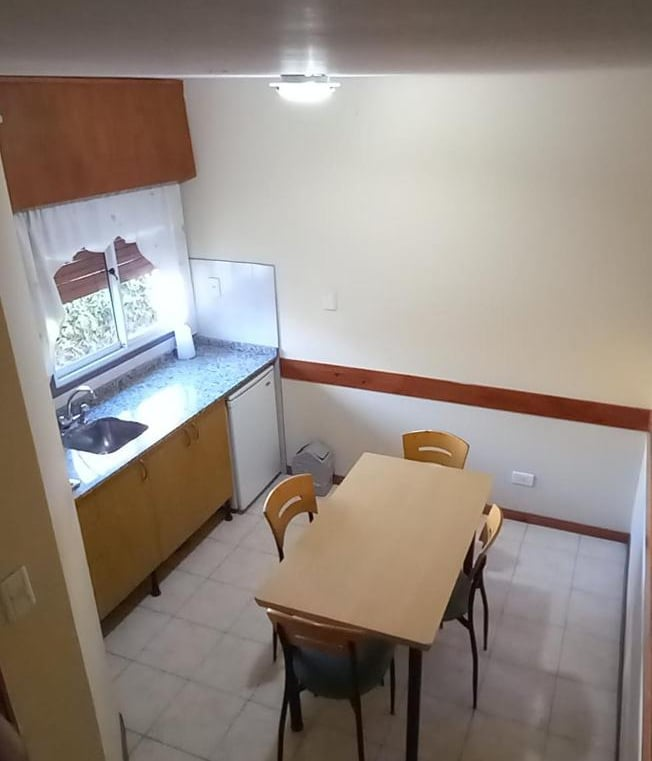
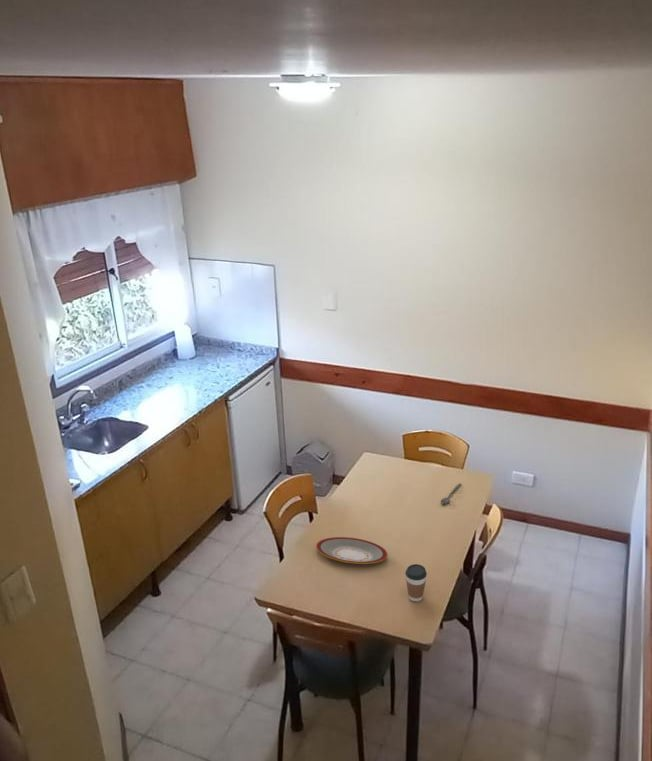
+ plate (351, 552)
+ coffee cup (415, 583)
+ spoon (451, 493)
